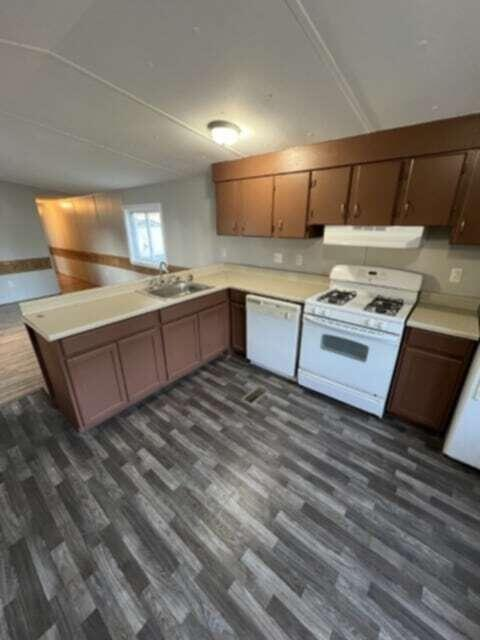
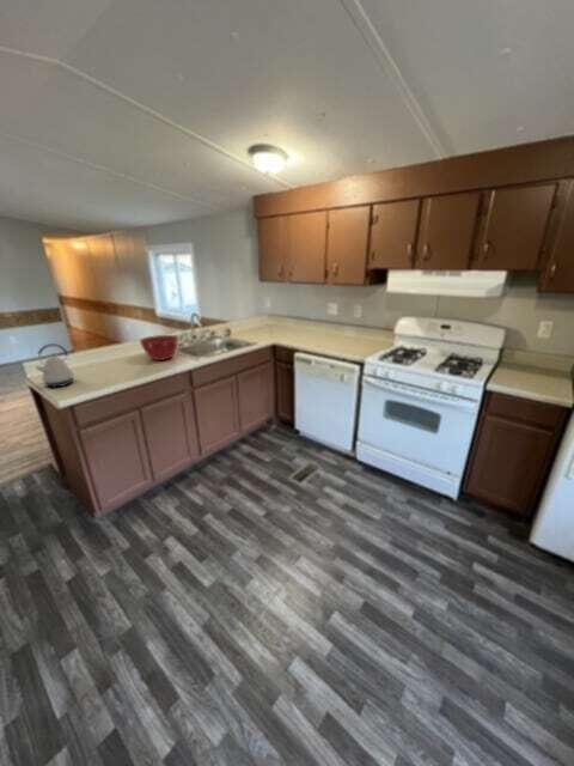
+ kettle (54, 364)
+ mixing bowl (160, 348)
